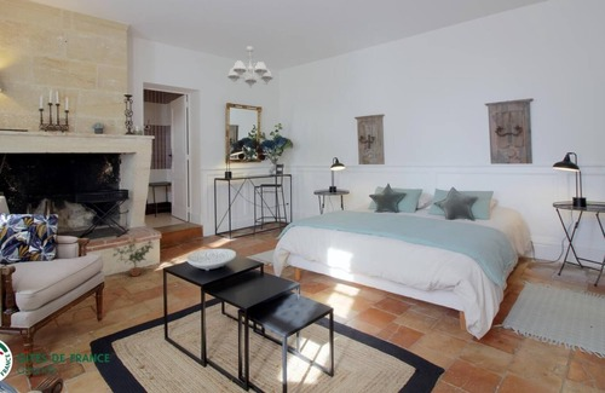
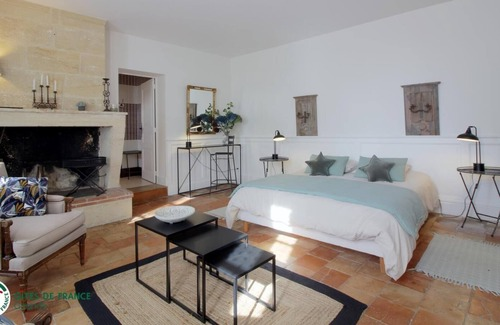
- potted plant (134, 256)
- chandelier (249, 65)
